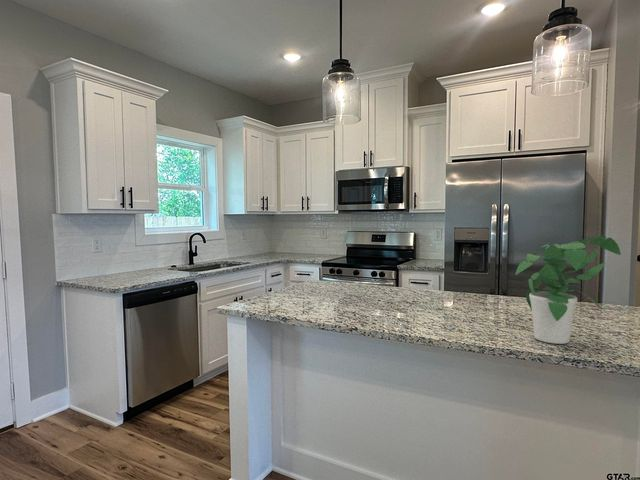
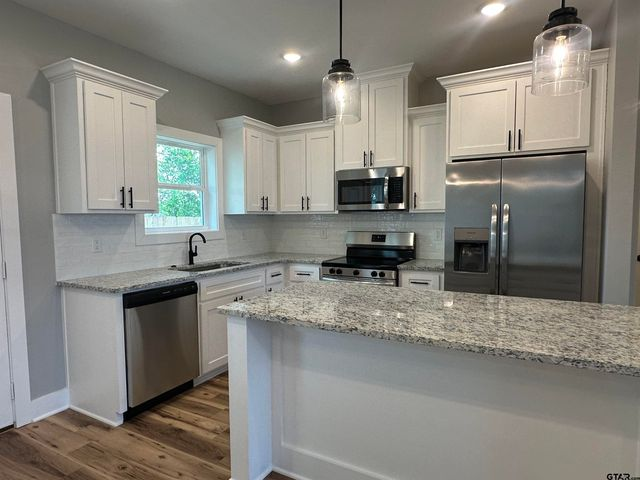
- potted plant (564, 288)
